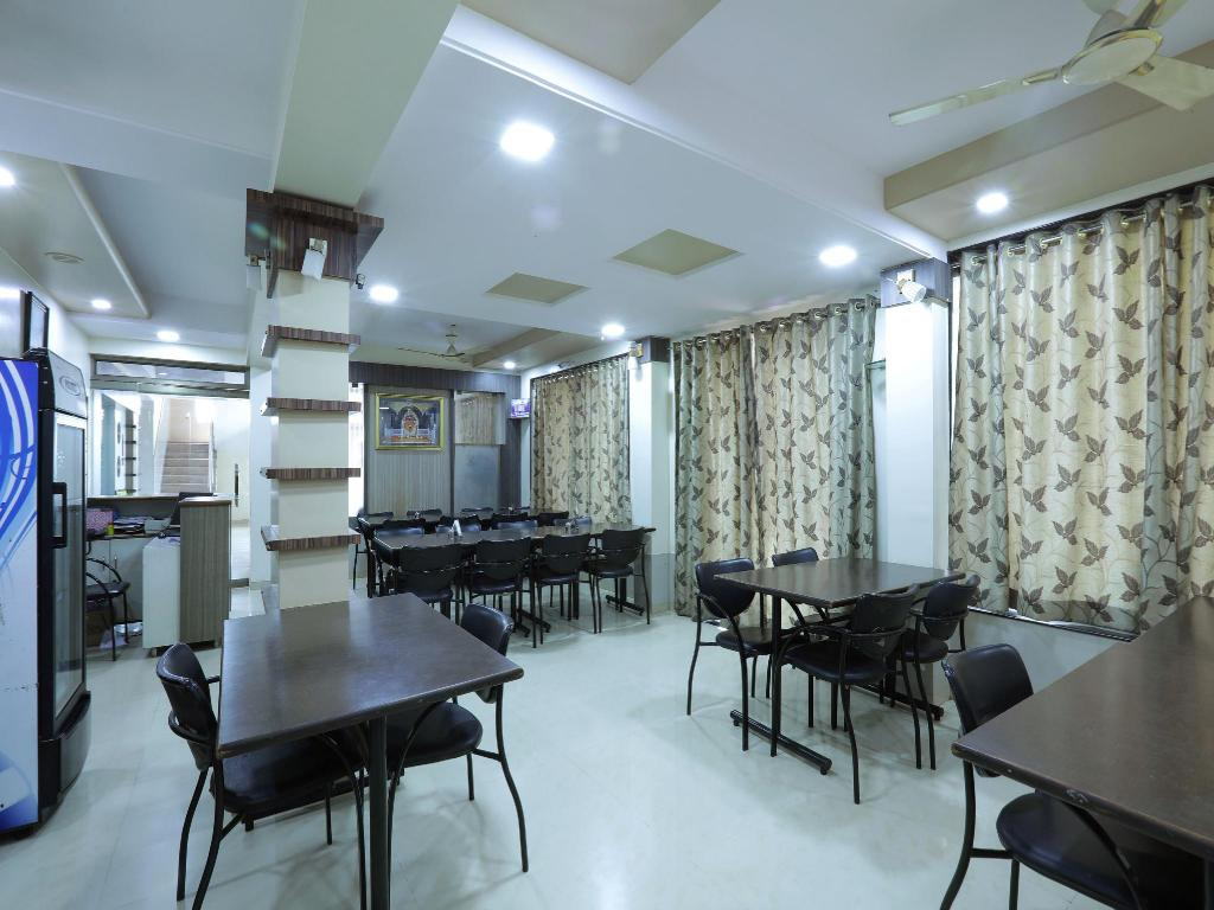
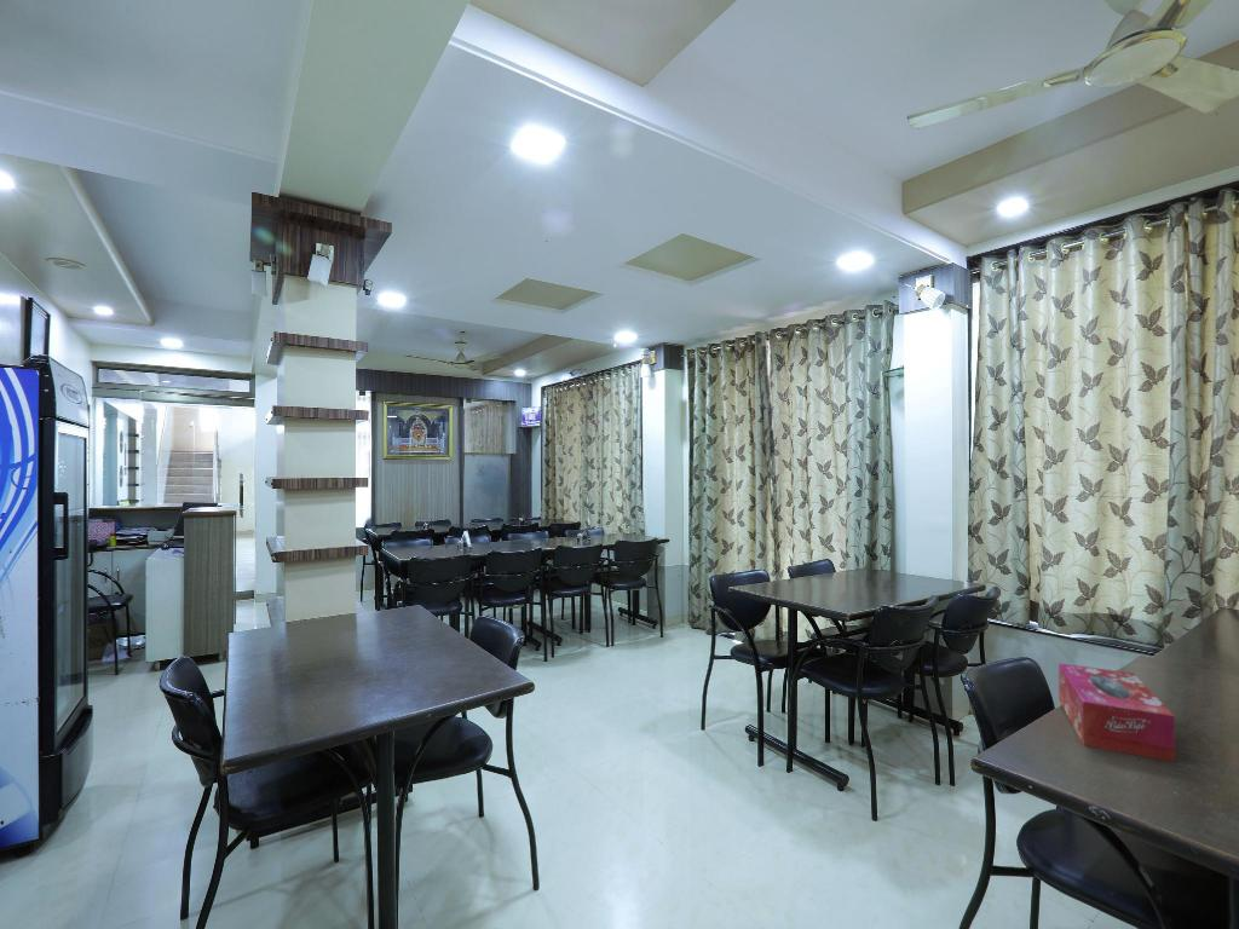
+ tissue box (1110, 706)
